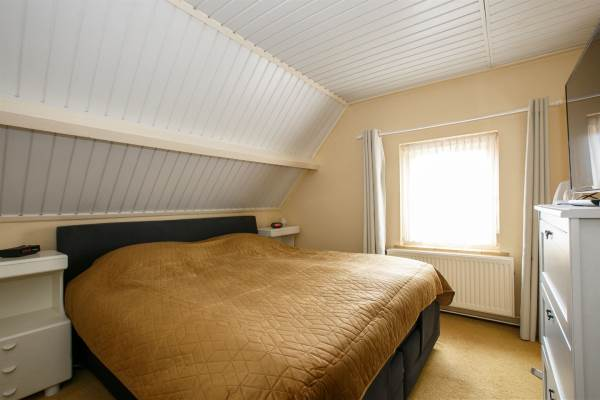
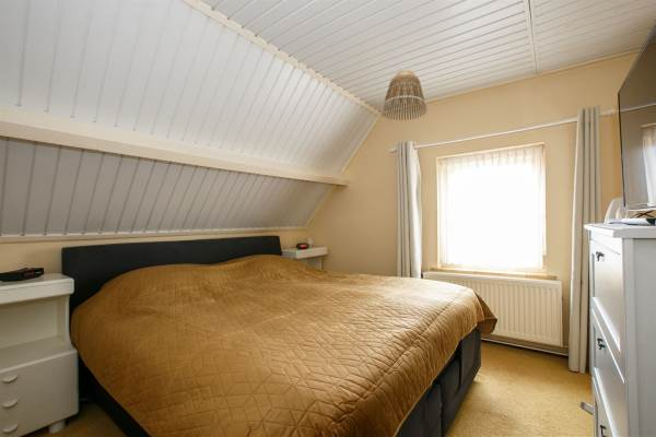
+ lamp shade (403, 92)
